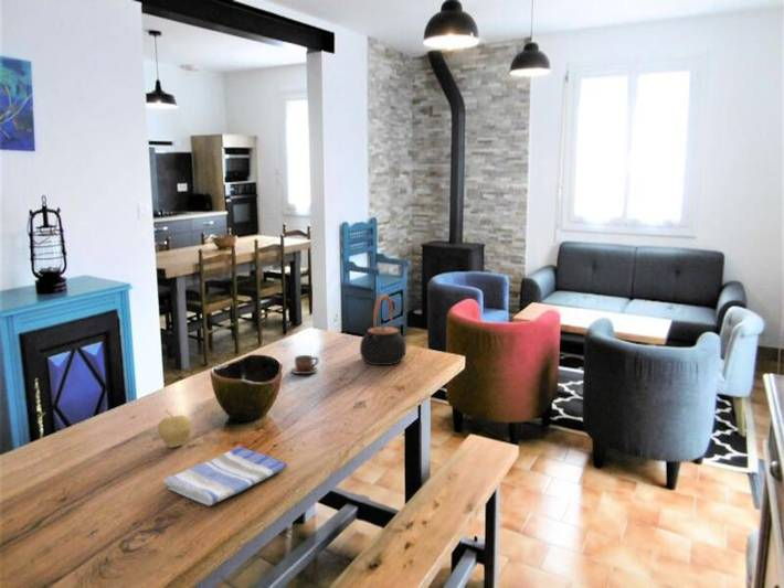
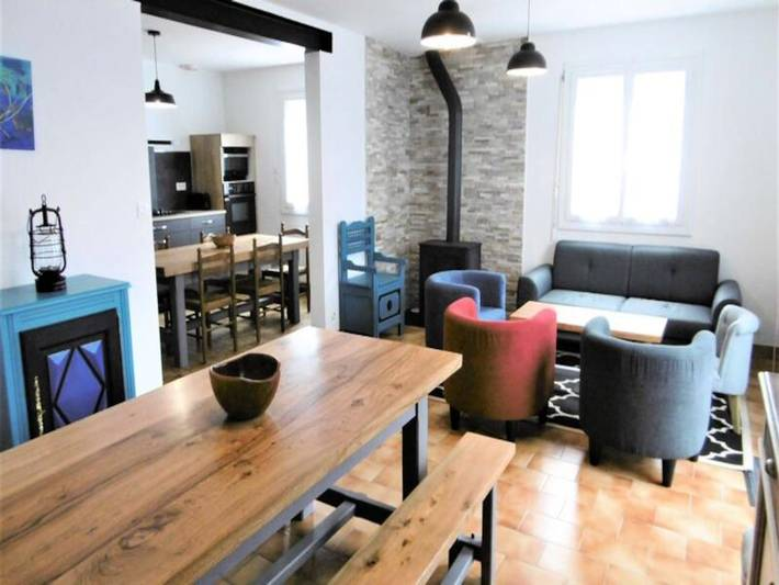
- dish towel (226, 472)
- fruit (174, 427)
- teapot (381, 329)
- cup (305, 364)
